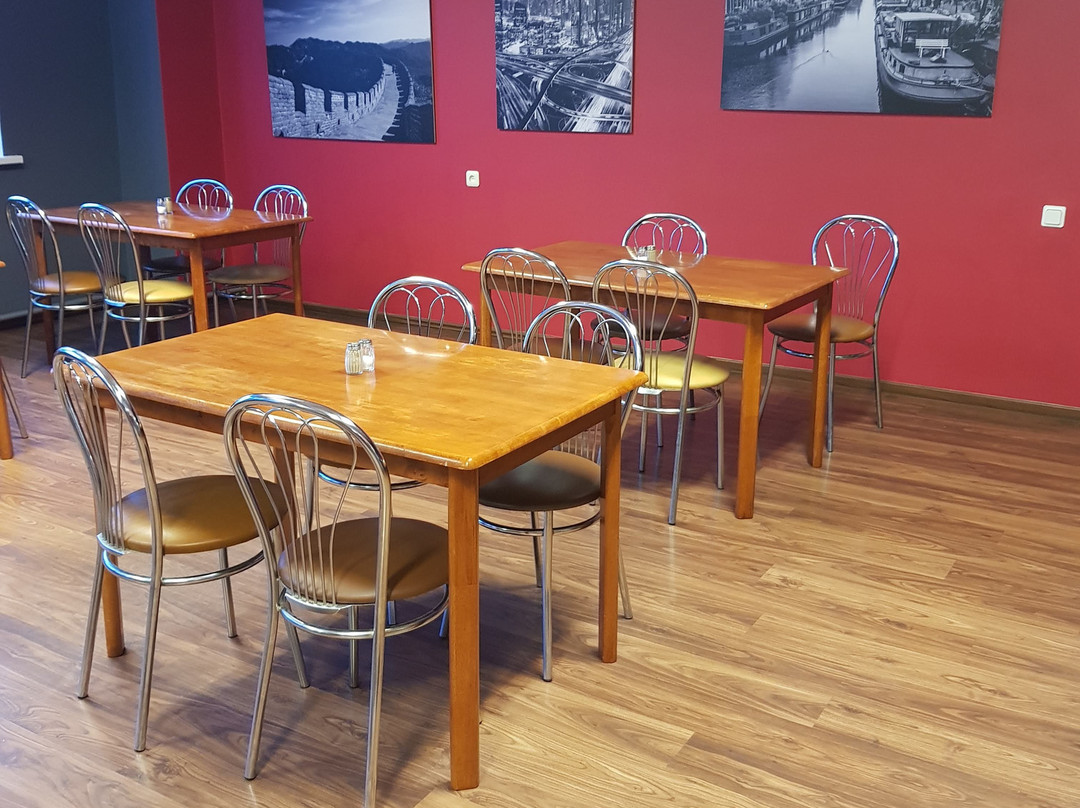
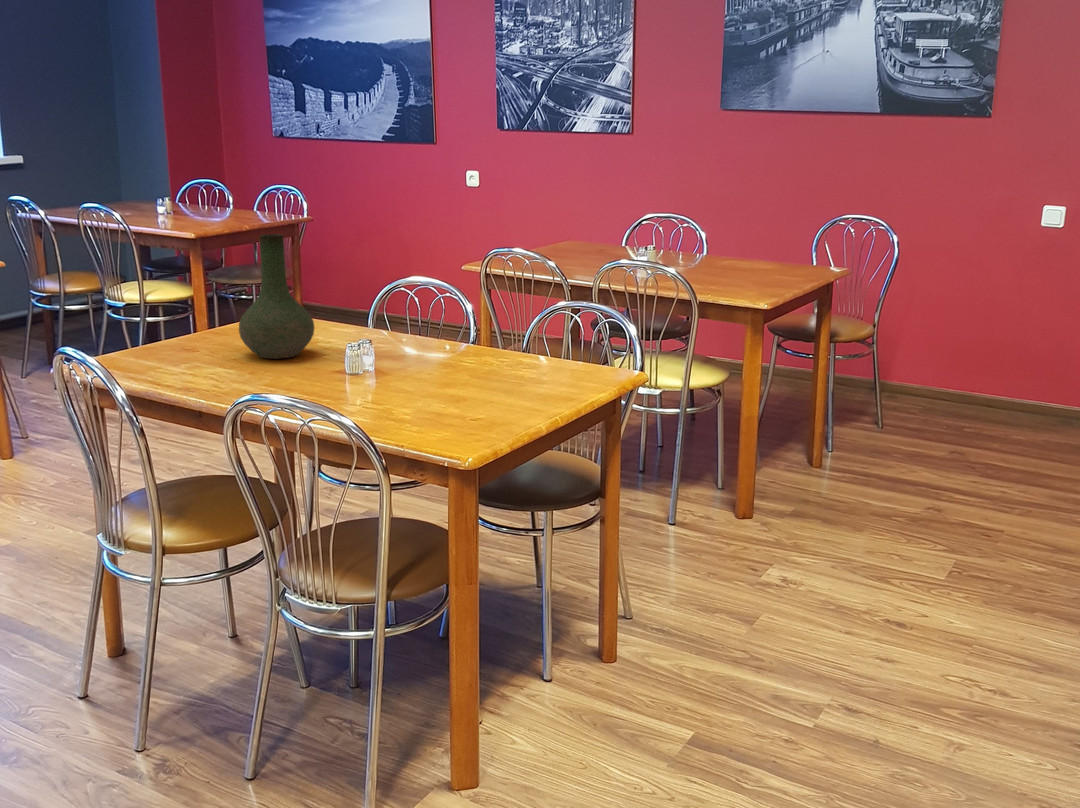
+ vase (274, 295)
